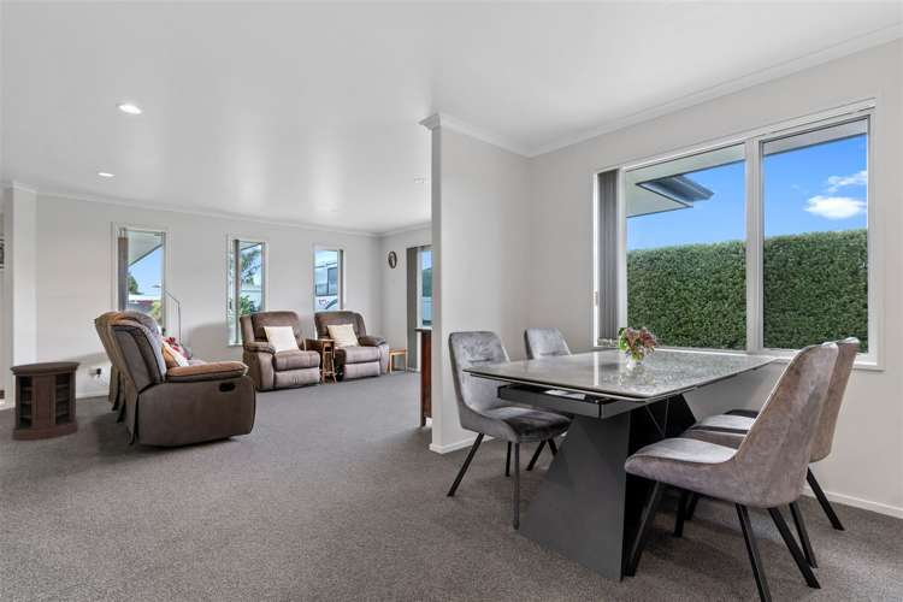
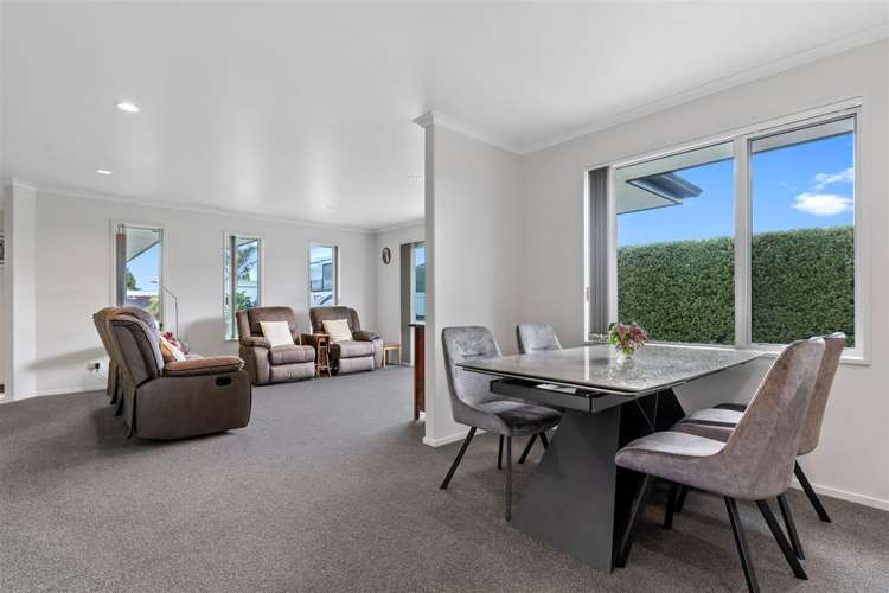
- side table (46, 399)
